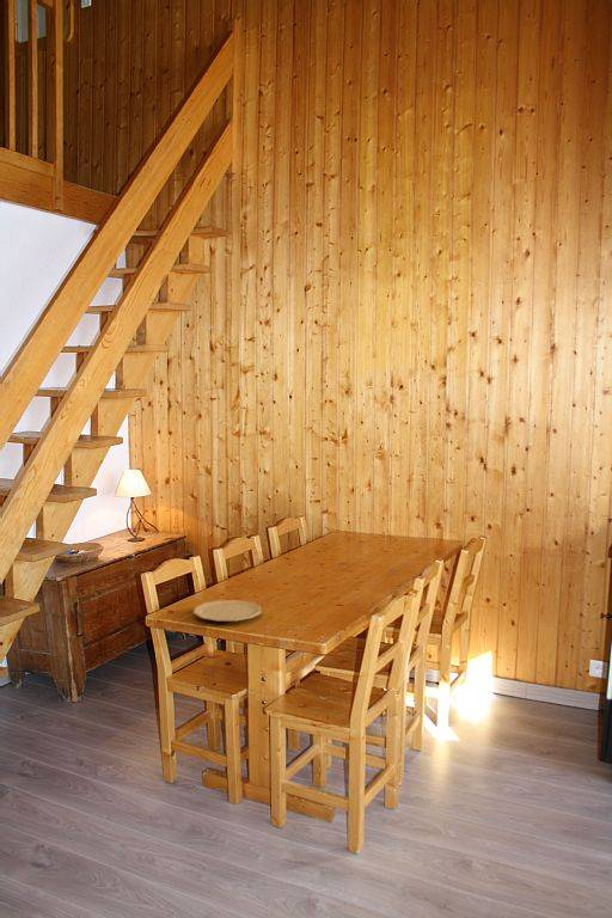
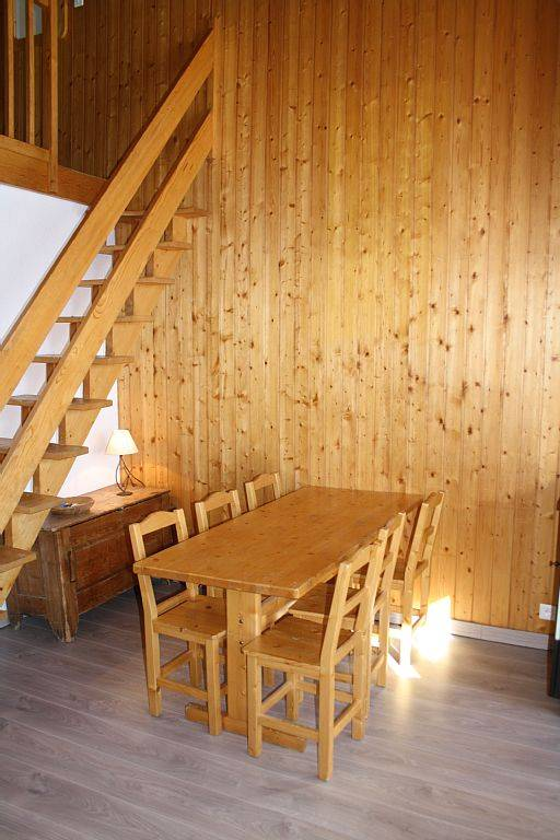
- plate (227, 612)
